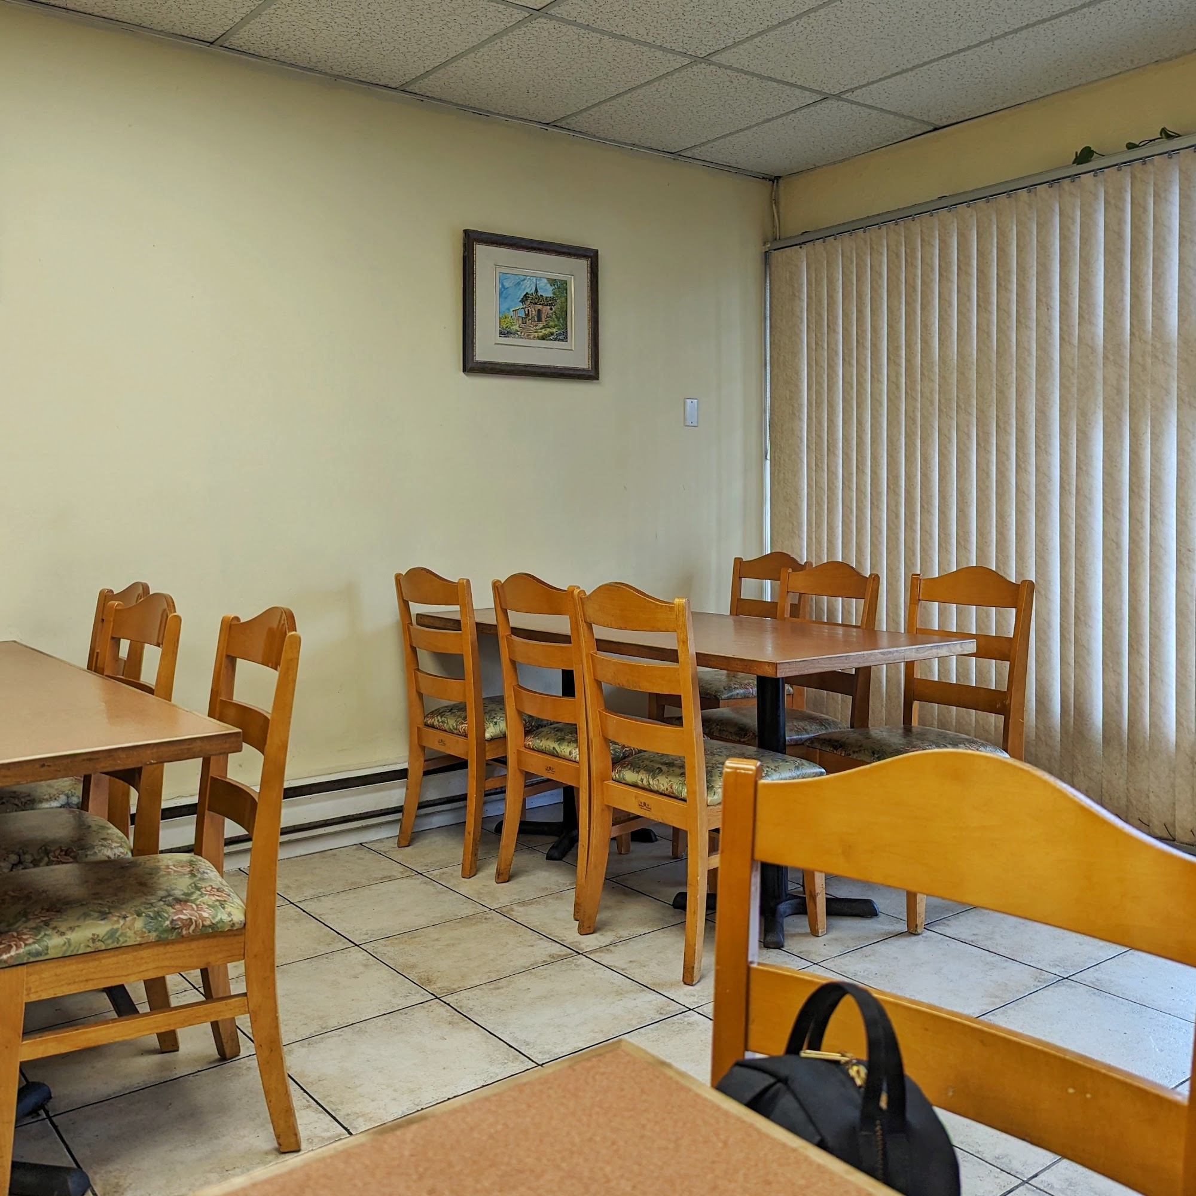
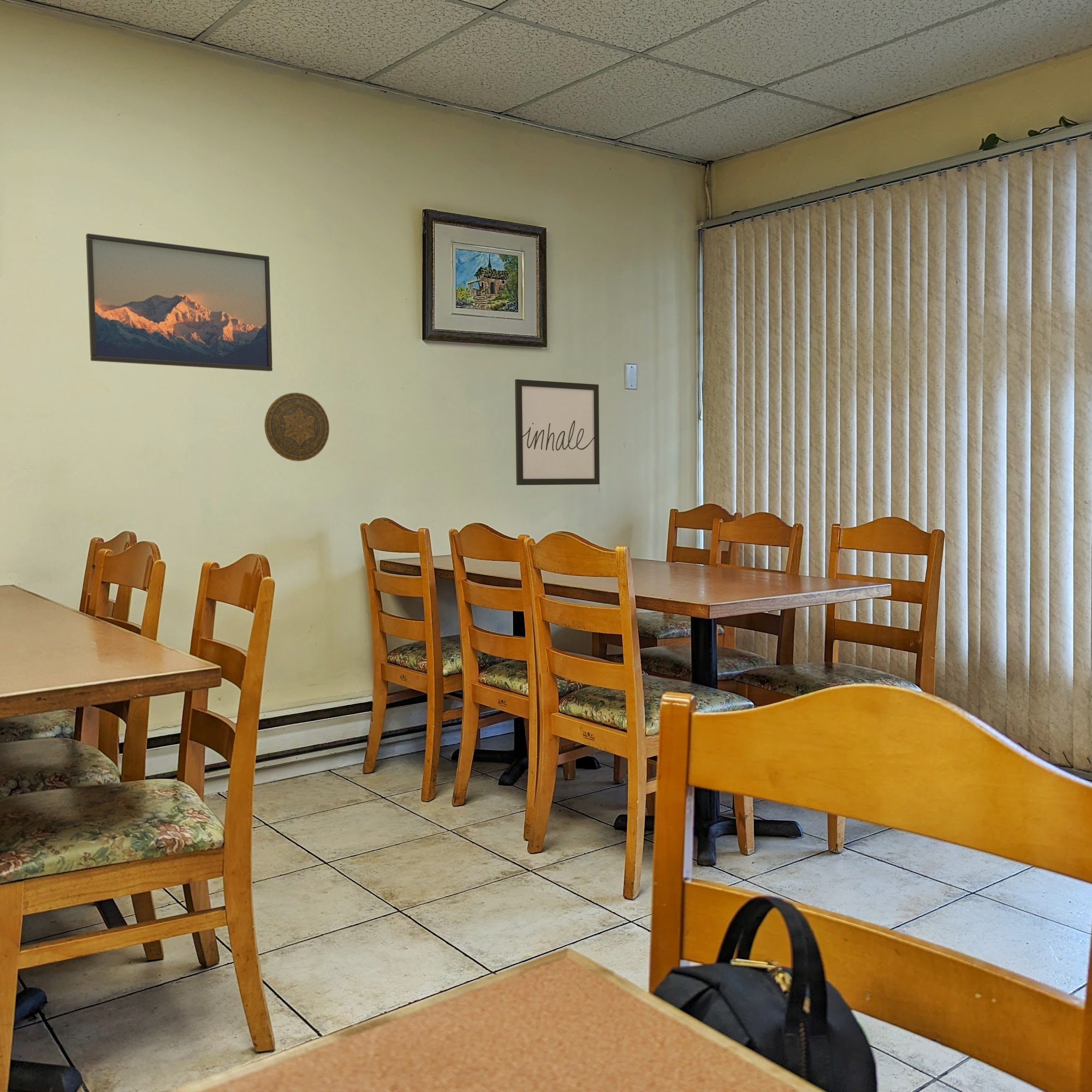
+ wall art (559, 434)
+ decorative plate (298, 426)
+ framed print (184, 306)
